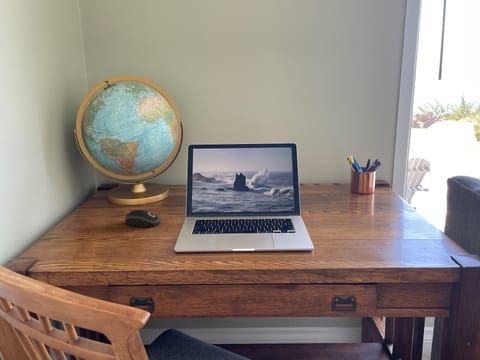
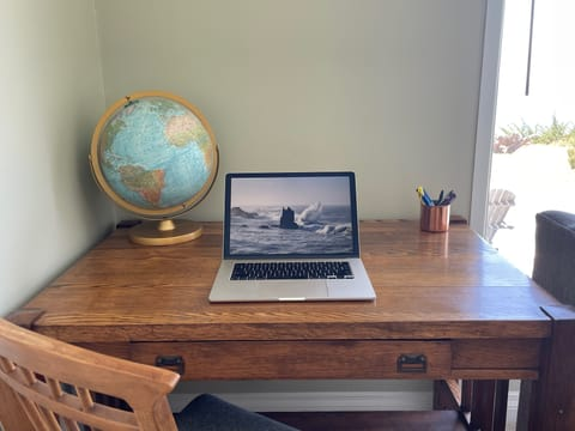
- computer mouse (141, 216)
